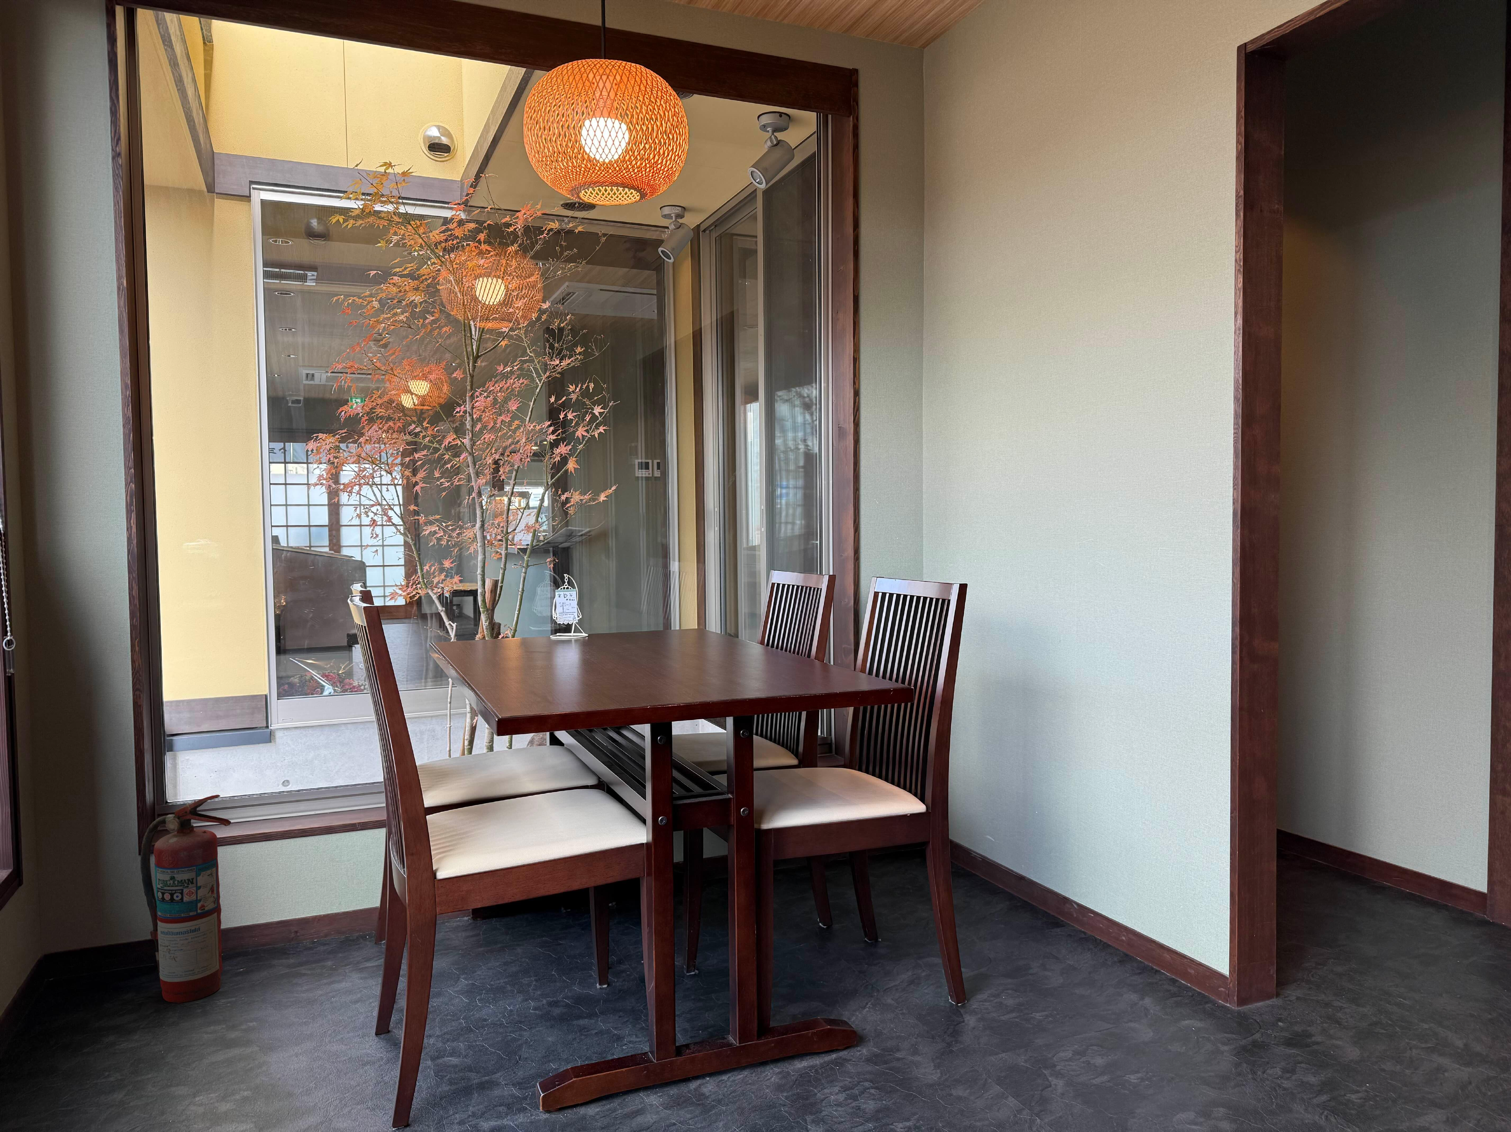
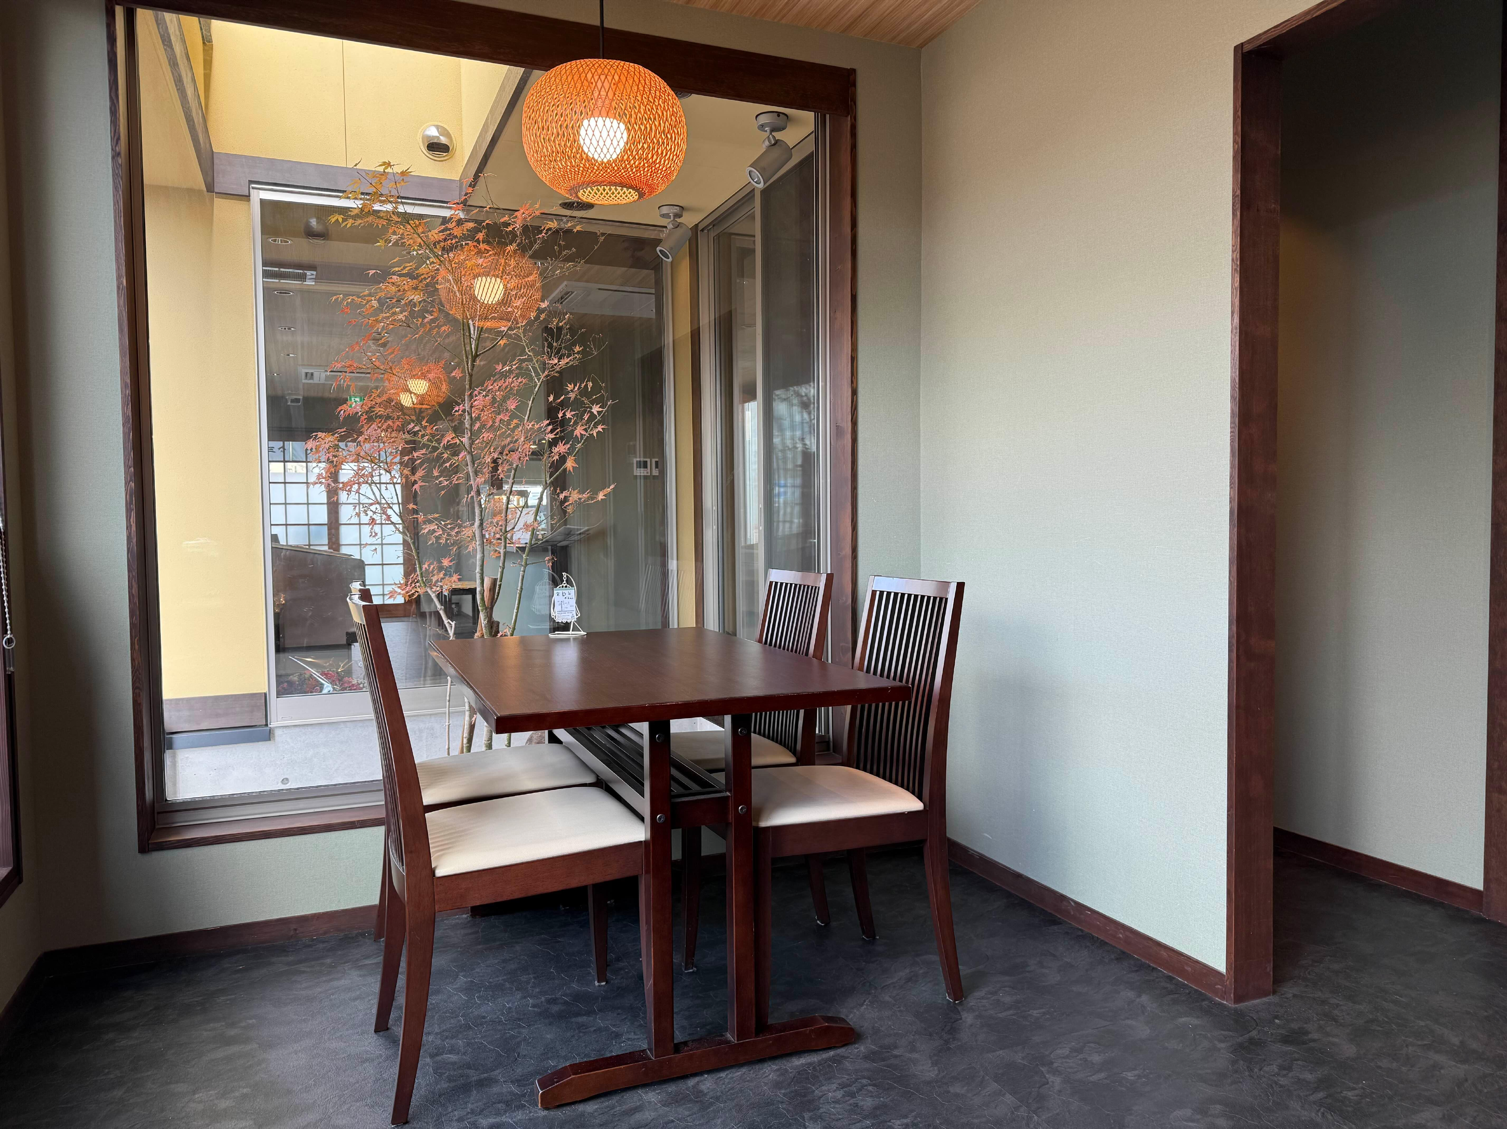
- fire extinguisher (187, 893)
